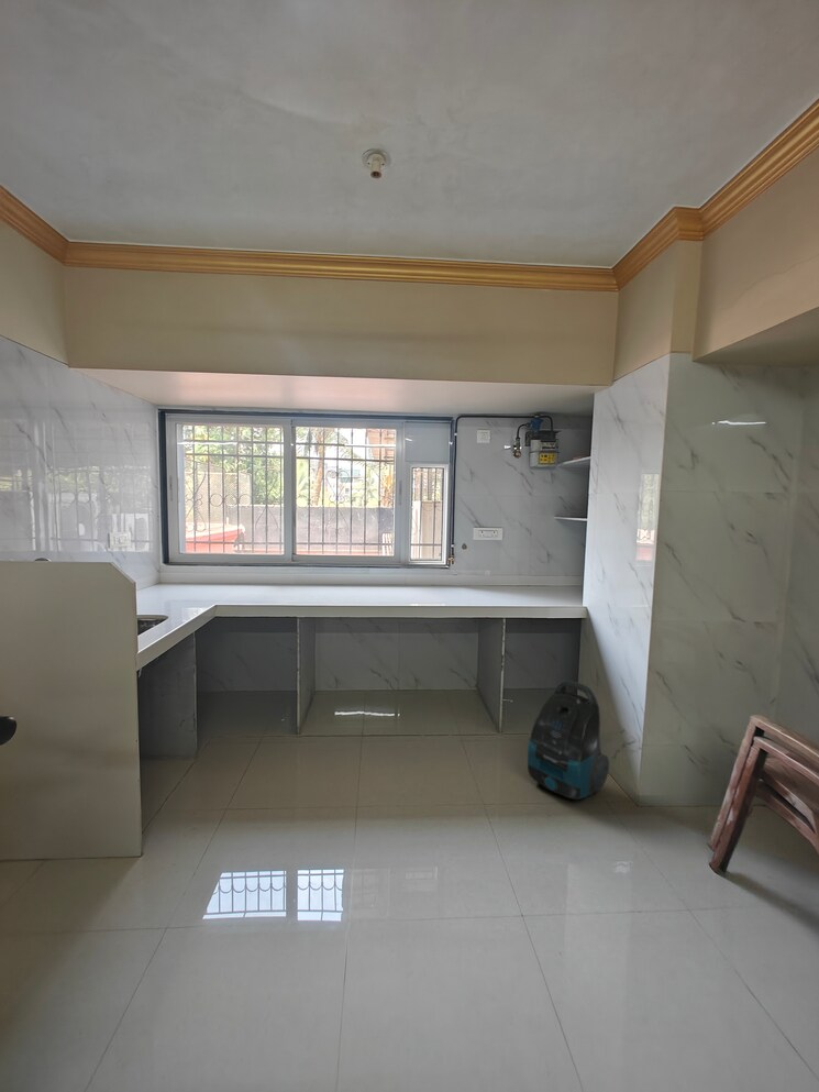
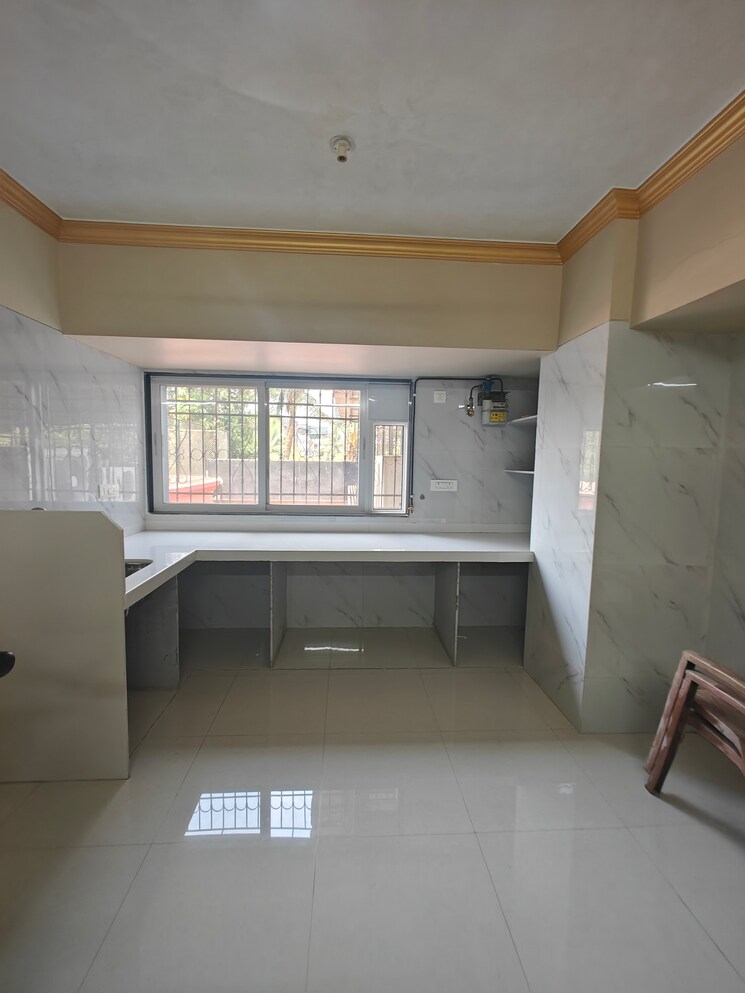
- vacuum cleaner (565, 736)
